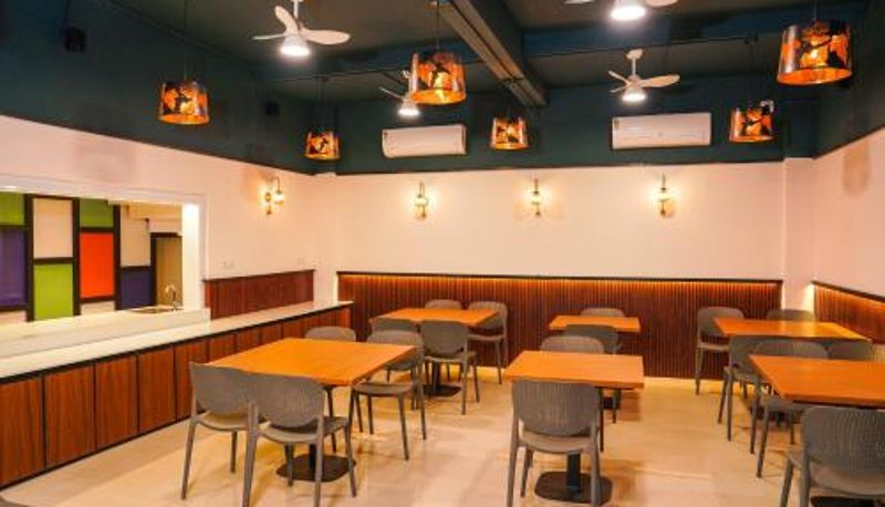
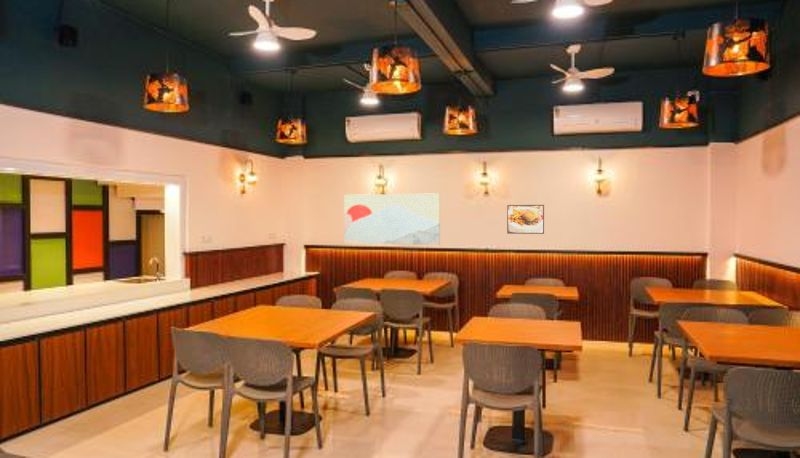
+ wall art (390, 219)
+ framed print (525, 219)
